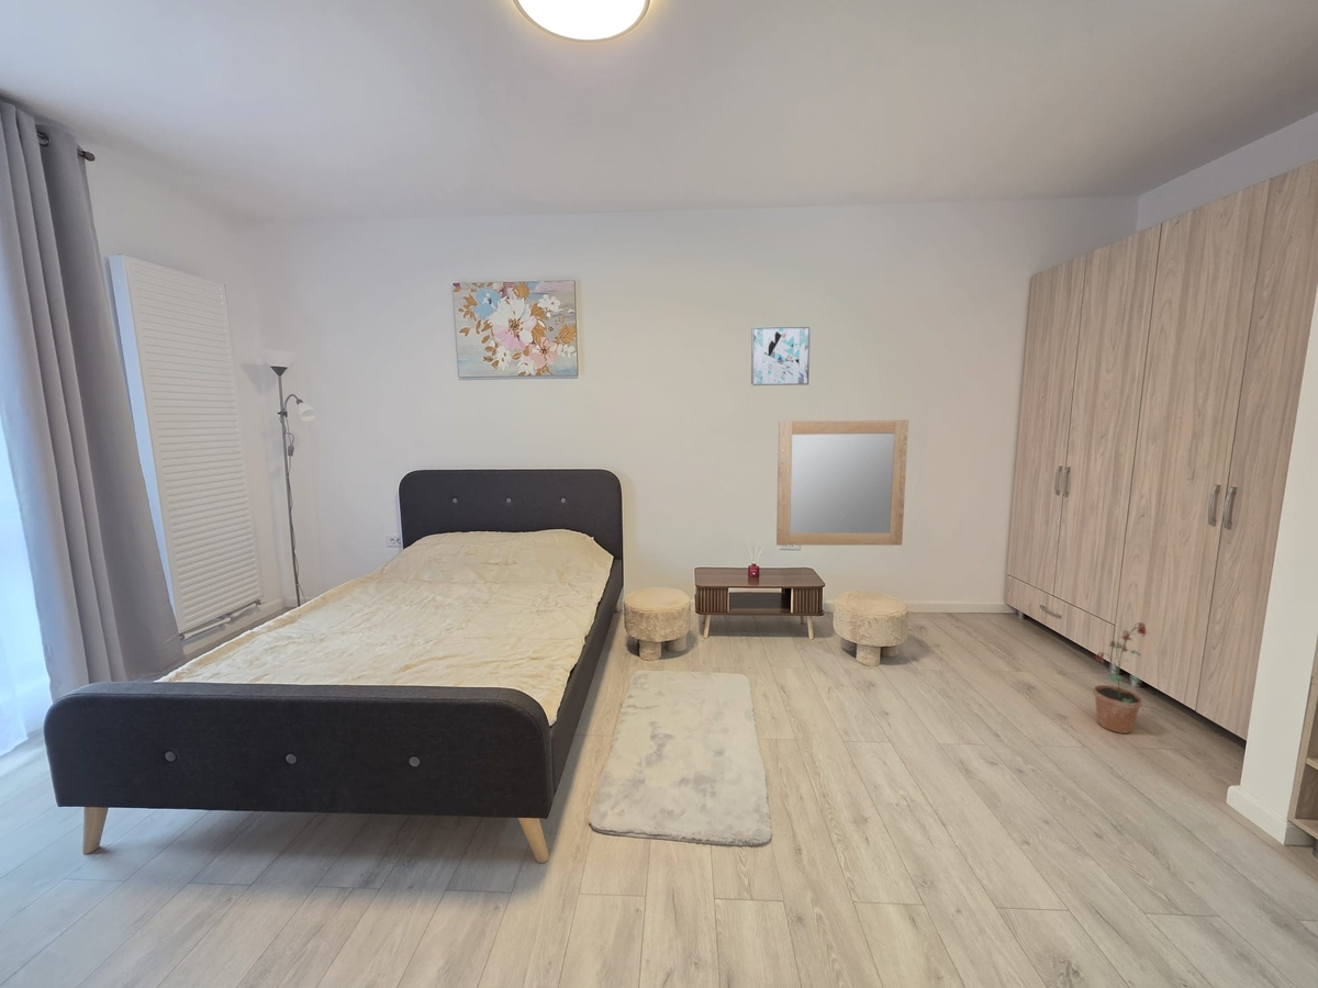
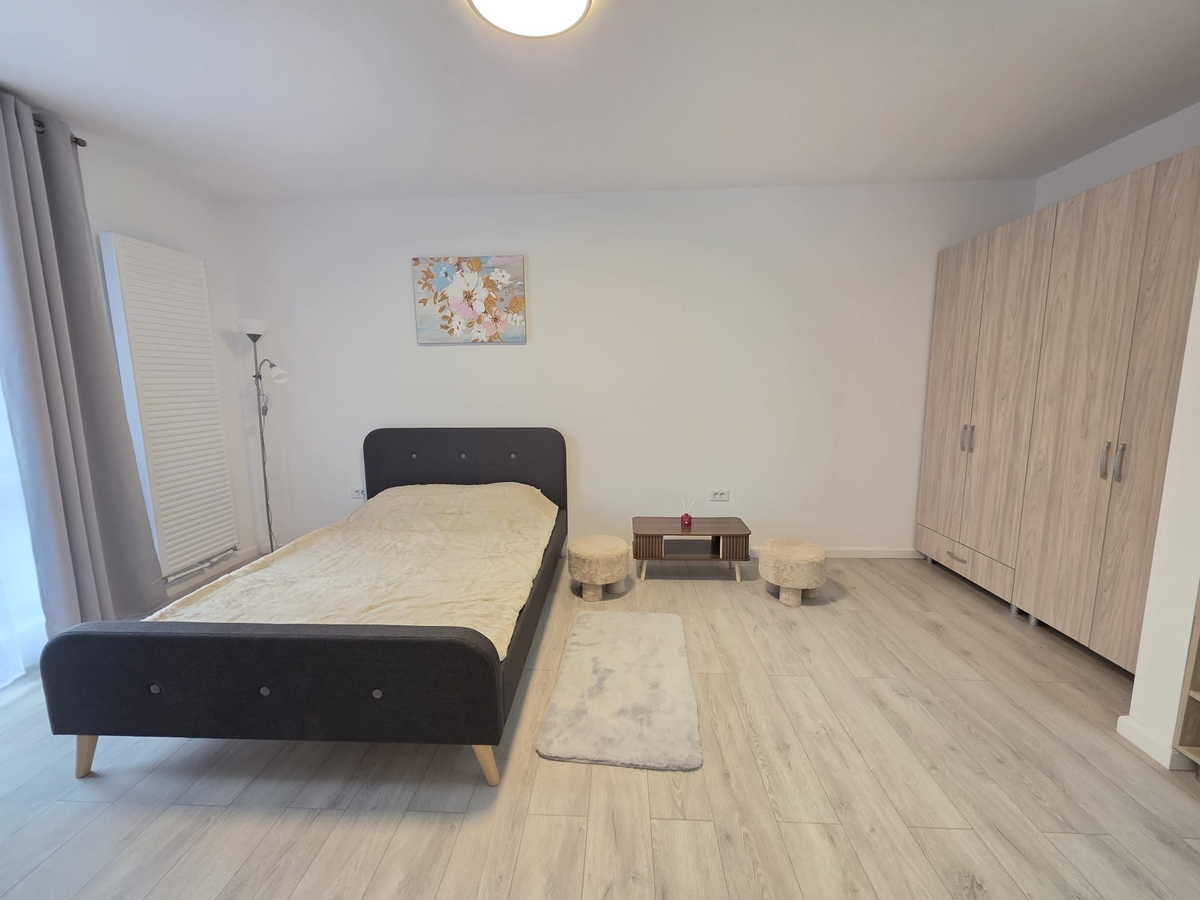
- wall art (780, 356)
- home mirror (840, 483)
- potted plant (1117, 674)
